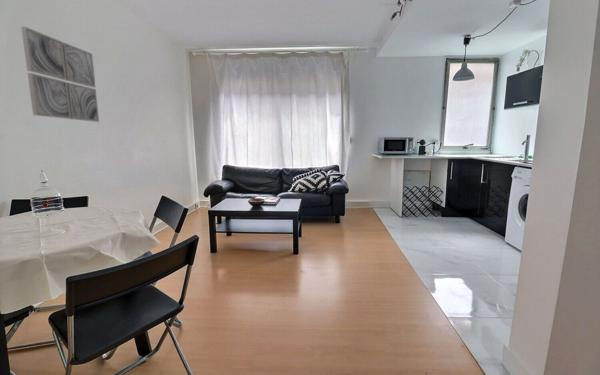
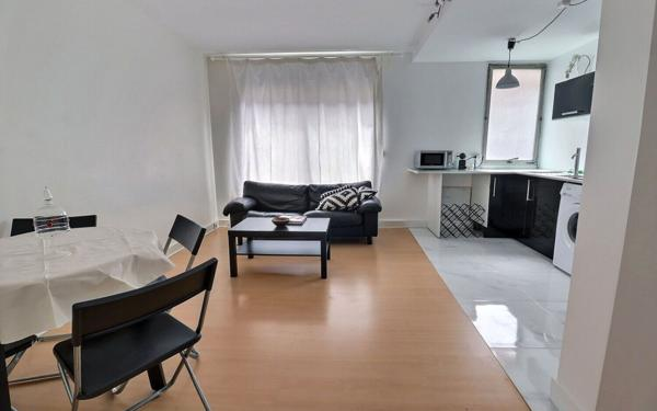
- wall art (66, 80)
